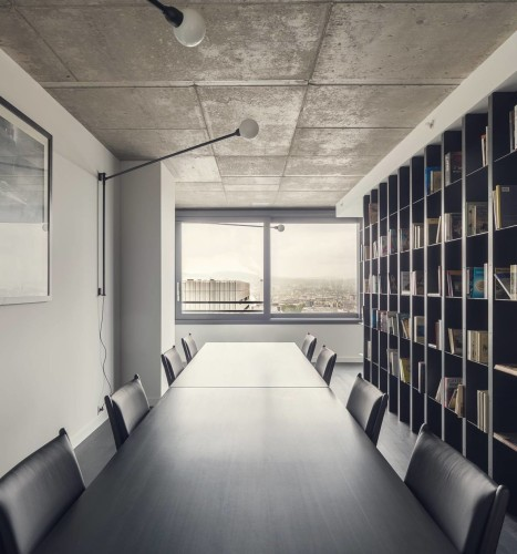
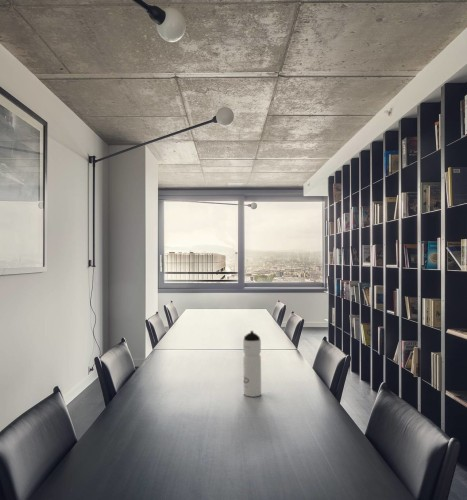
+ water bottle (252, 362)
